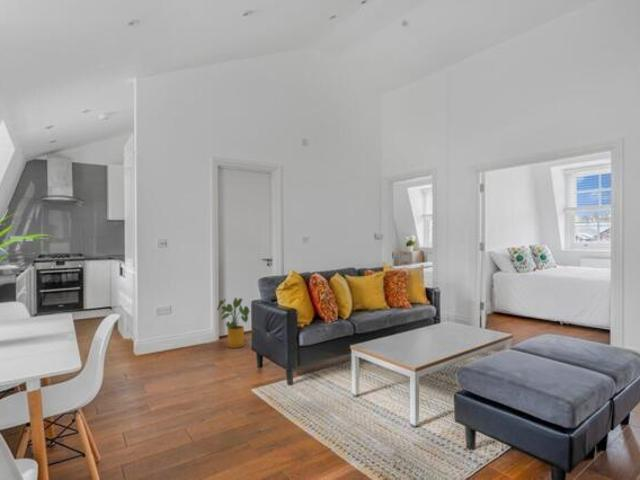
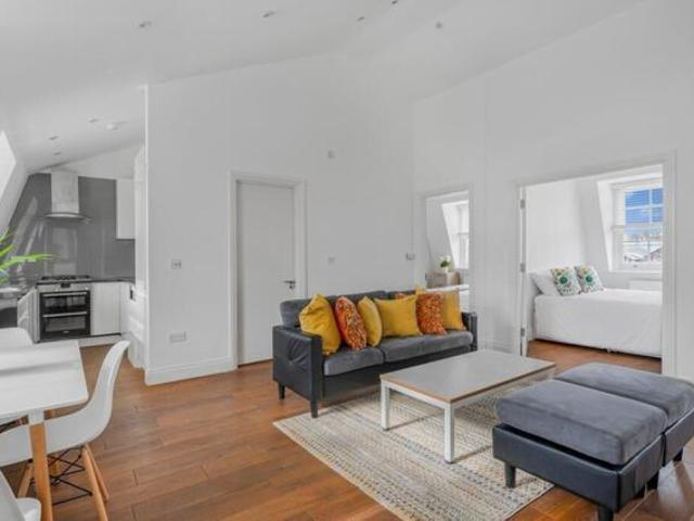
- house plant (233, 322)
